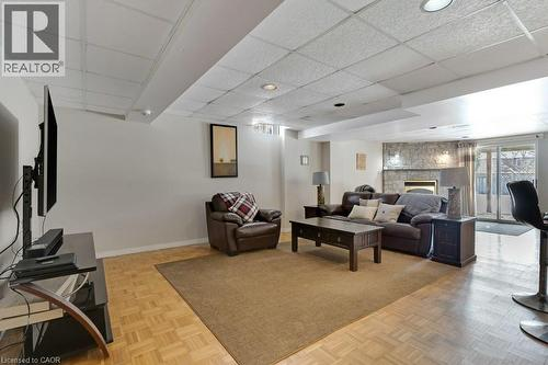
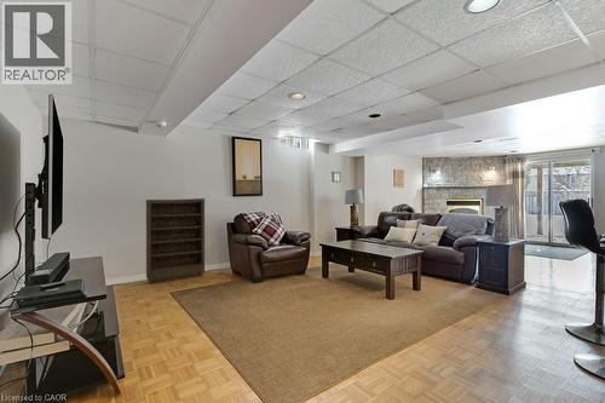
+ bookshelf (175, 237)
